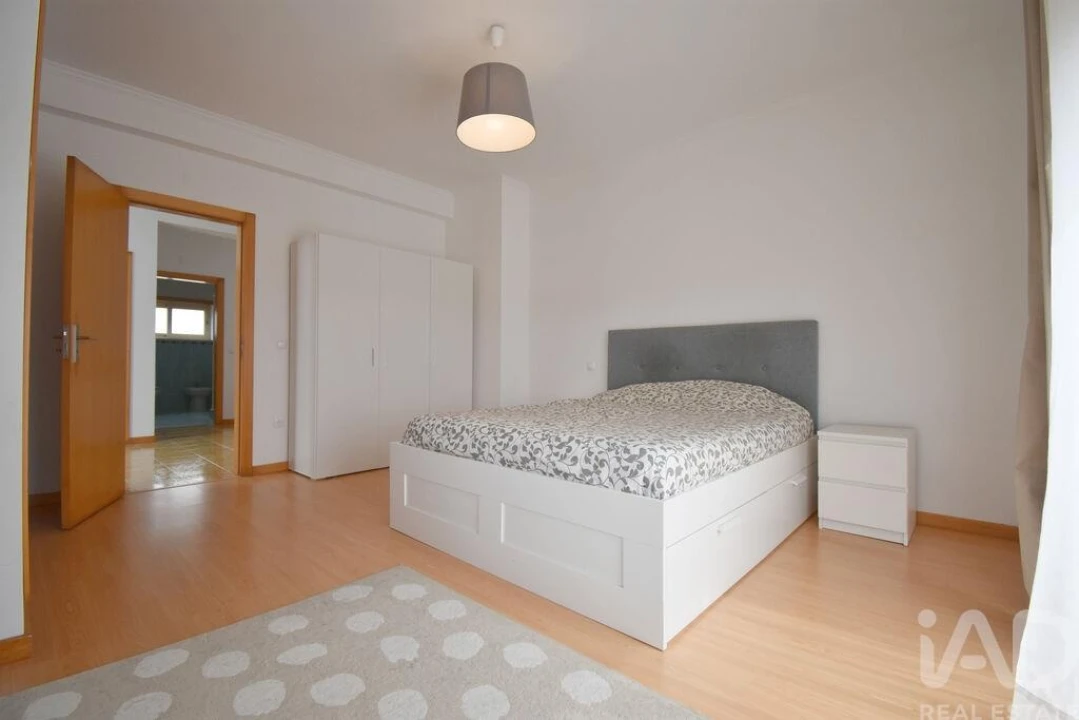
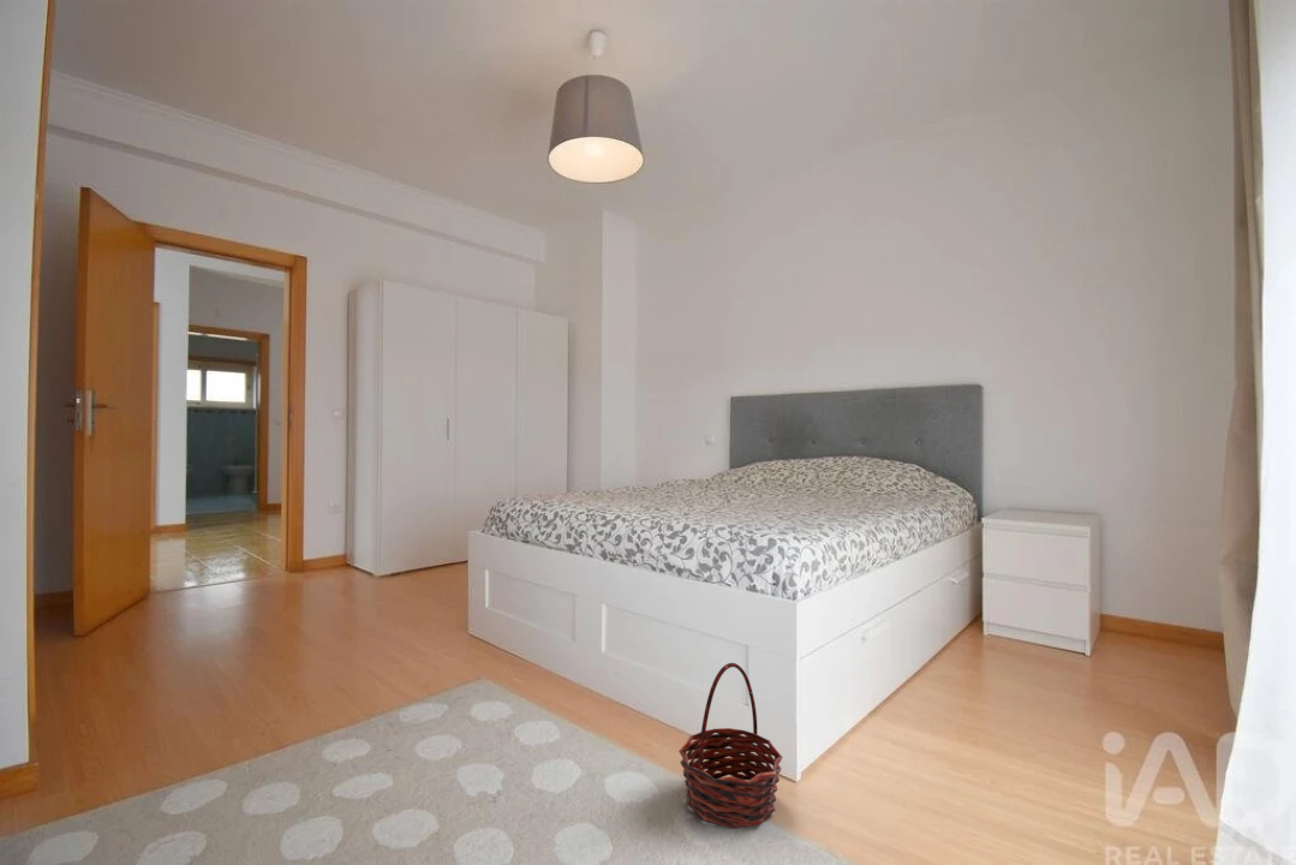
+ basket (729, 732)
